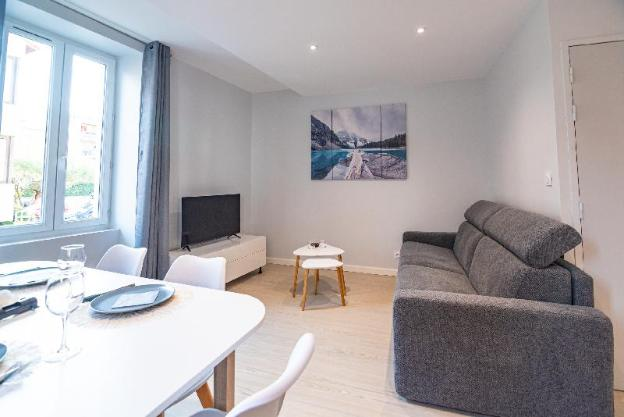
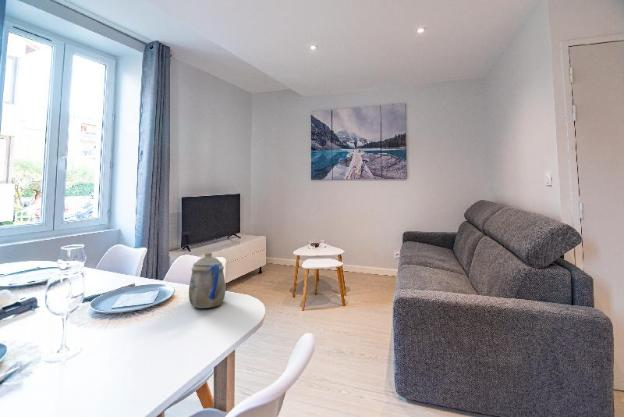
+ teapot (207, 278)
